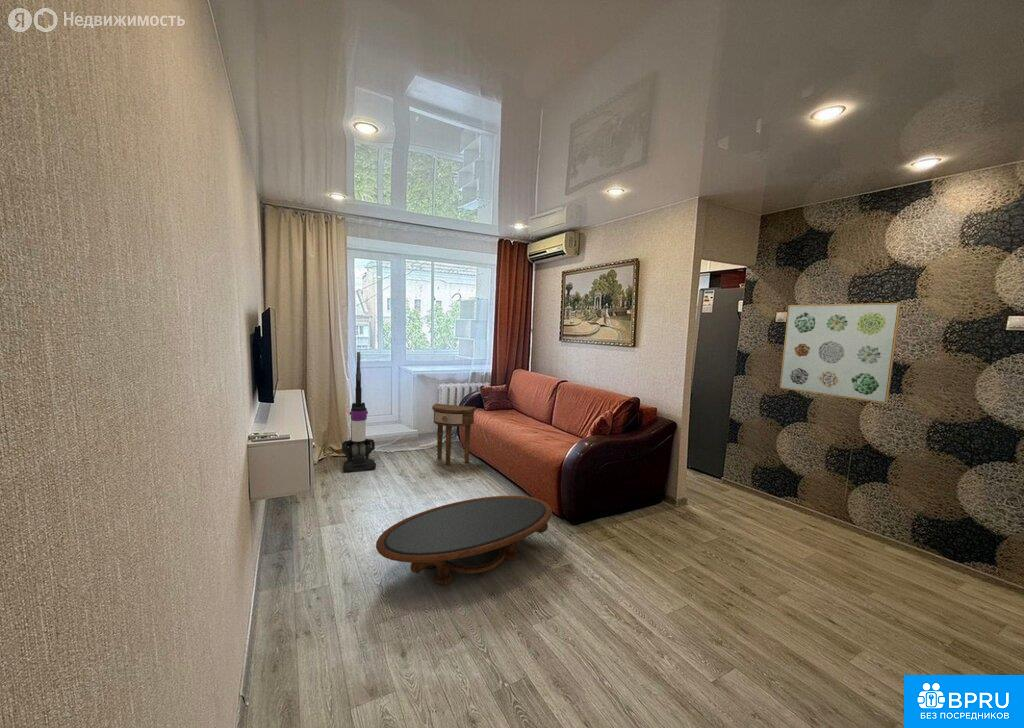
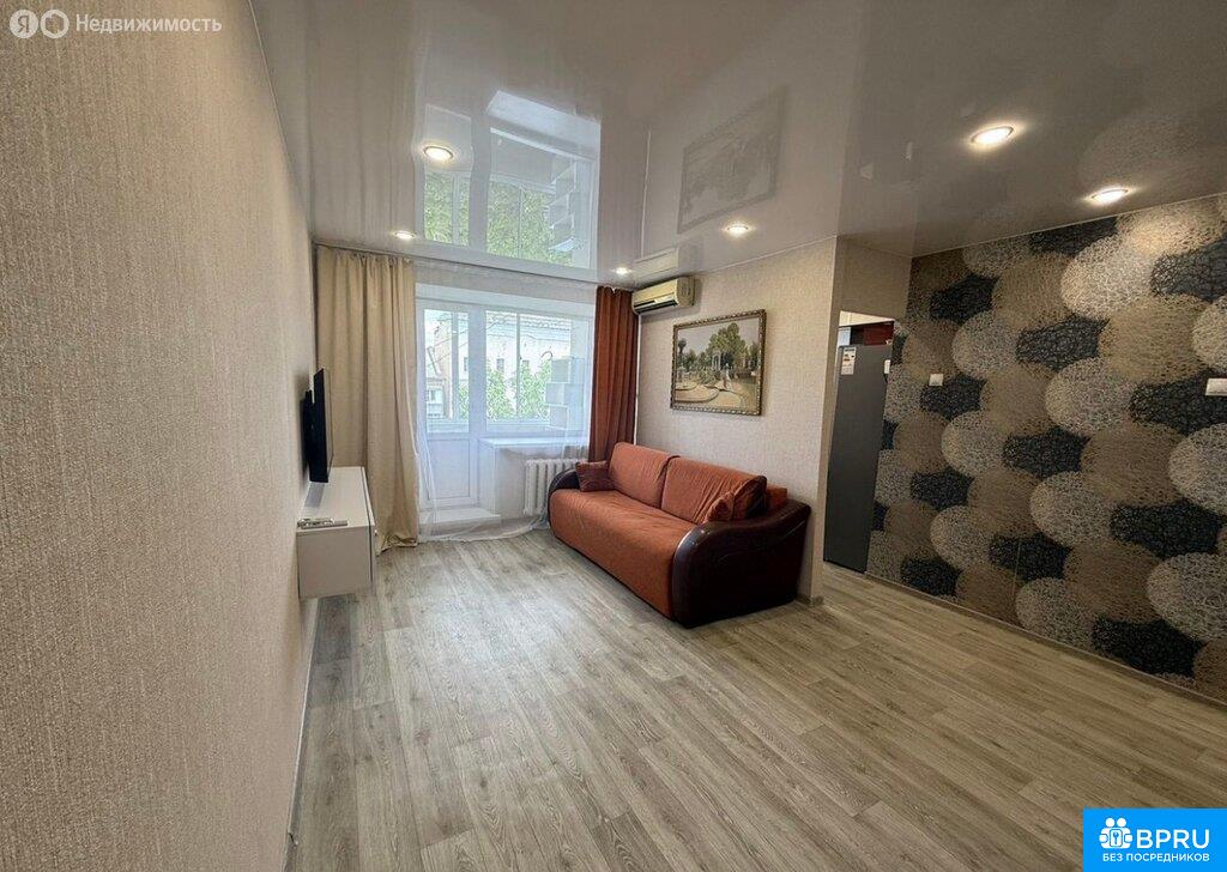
- coffee table (472, 540)
- side table (451, 433)
- wall art (833, 350)
- vacuum cleaner (359, 408)
